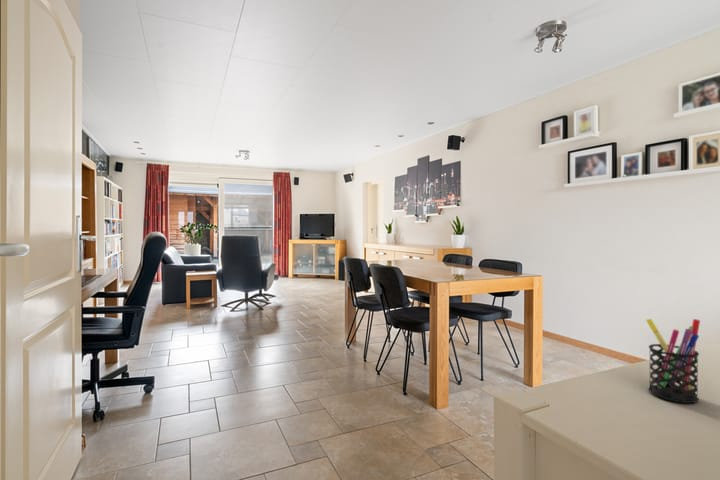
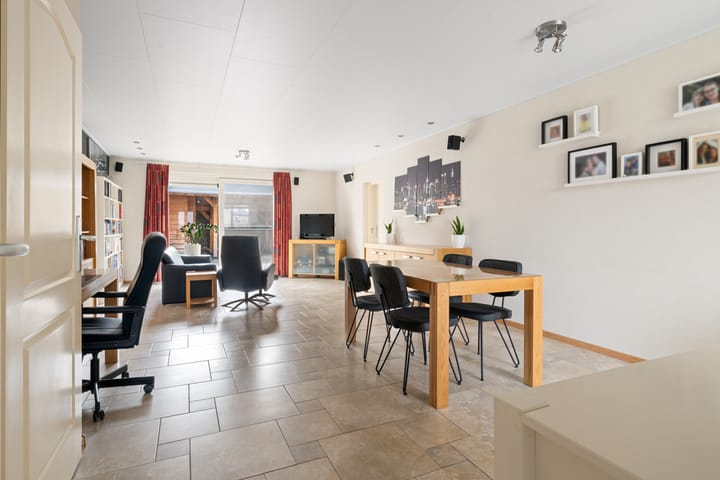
- pen holder (678, 355)
